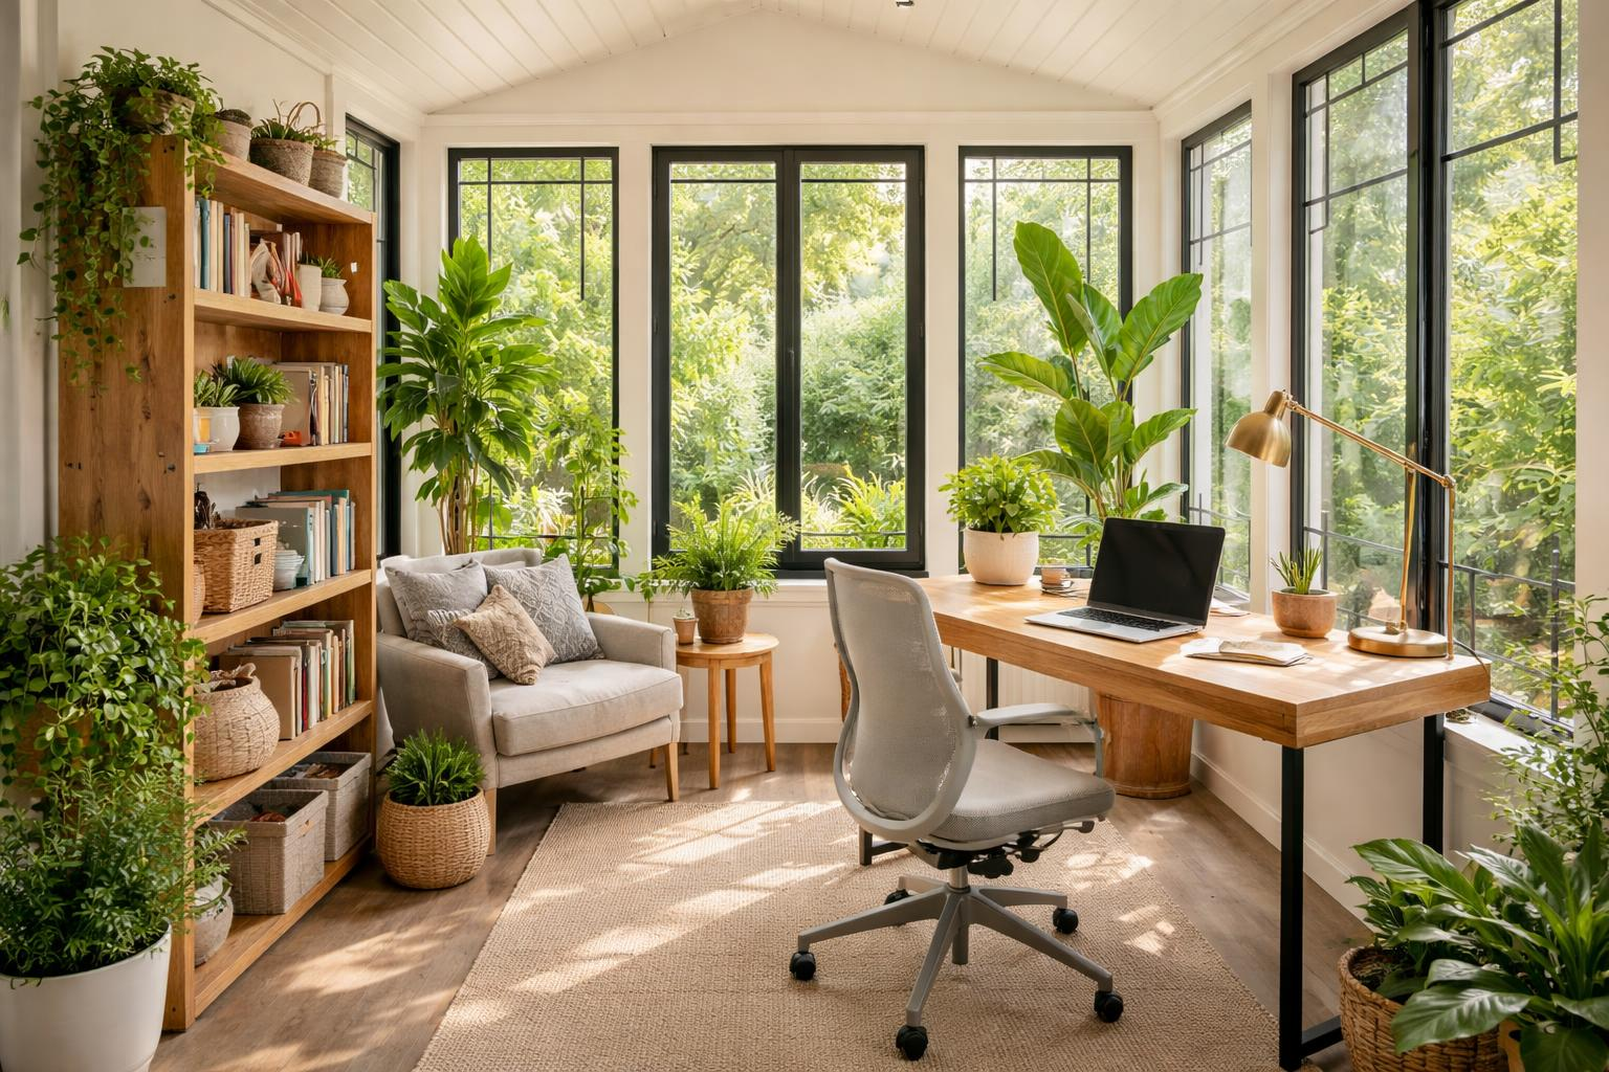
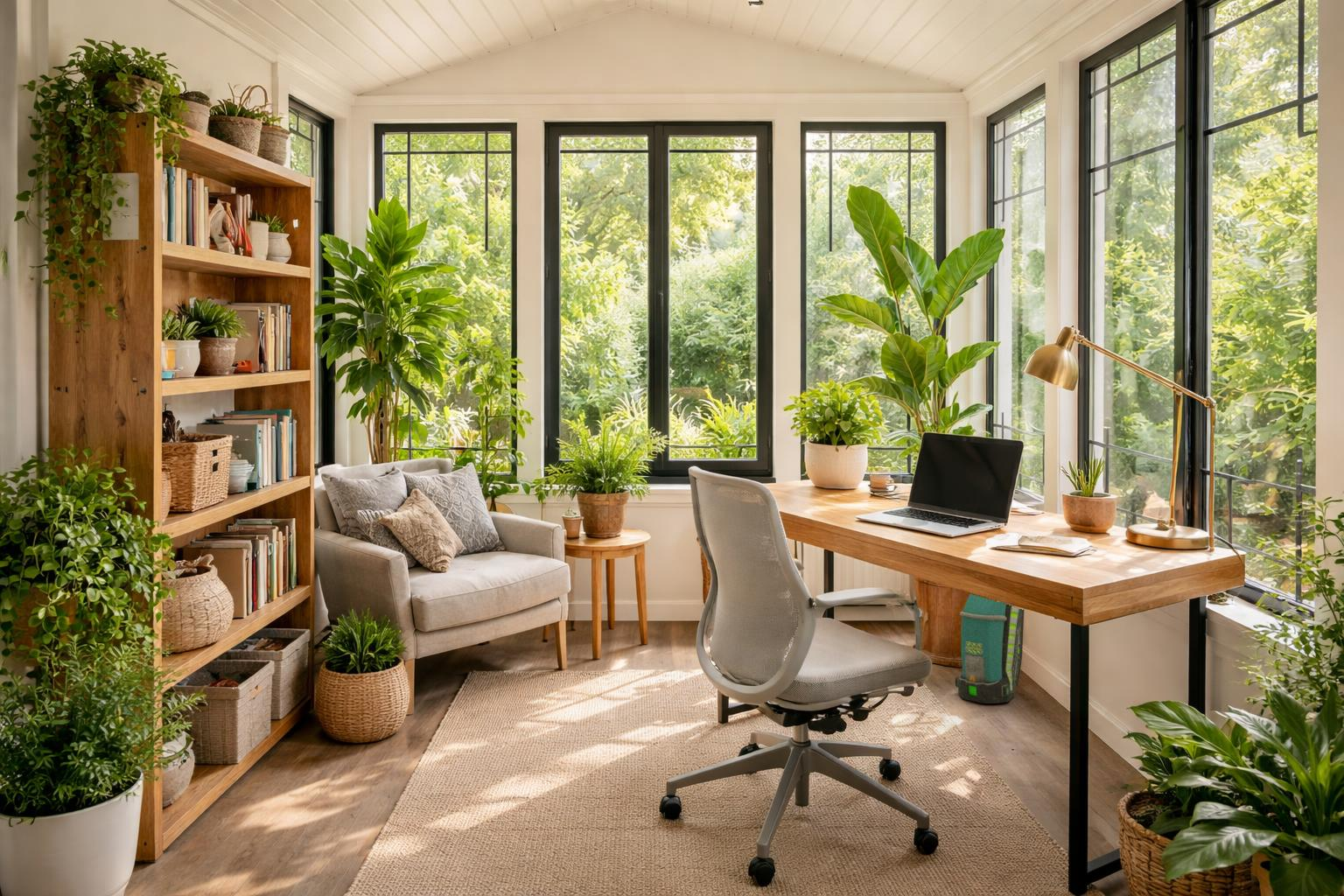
+ backpack (991, 631)
